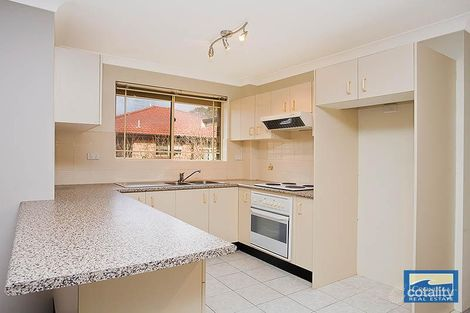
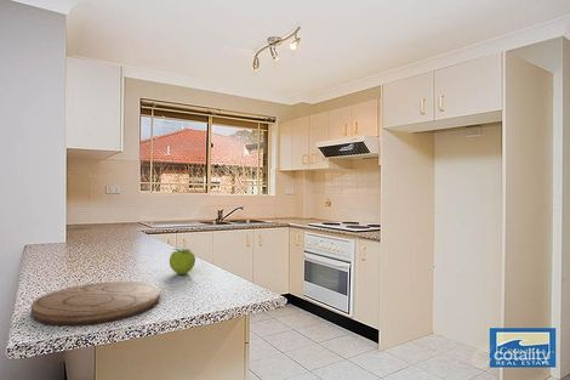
+ fruit (182, 260)
+ cutting board (99, 300)
